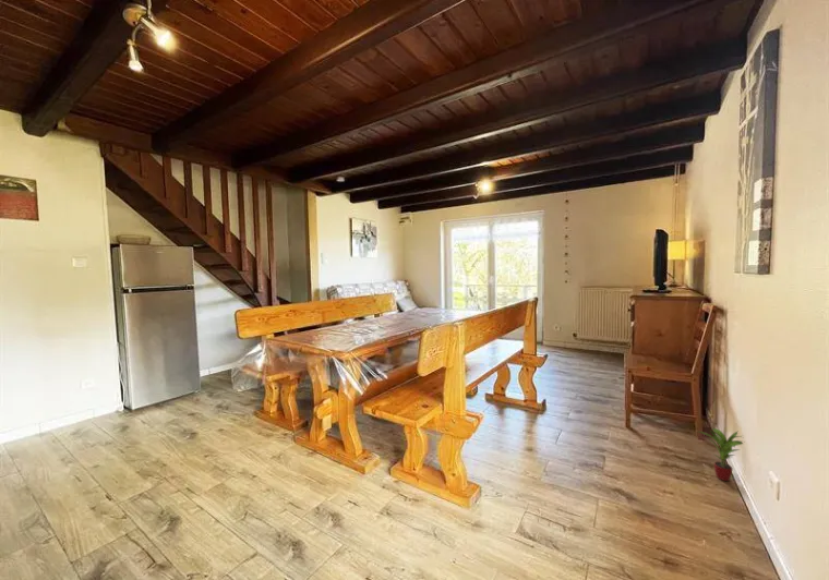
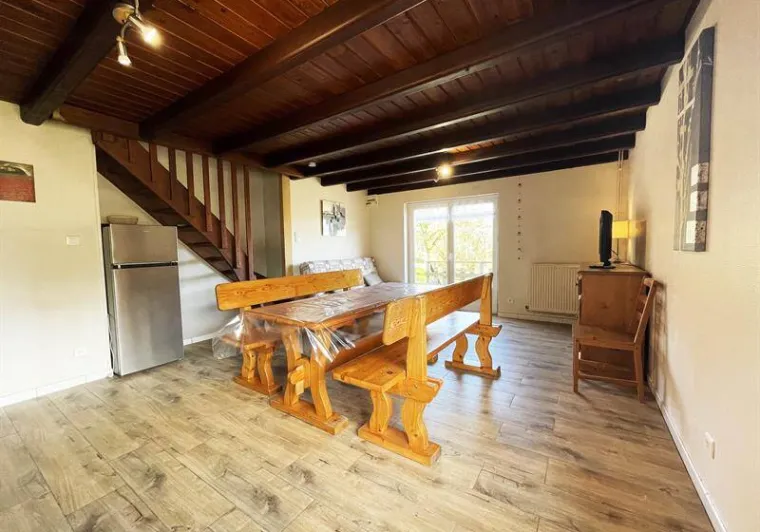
- potted plant (719, 452)
